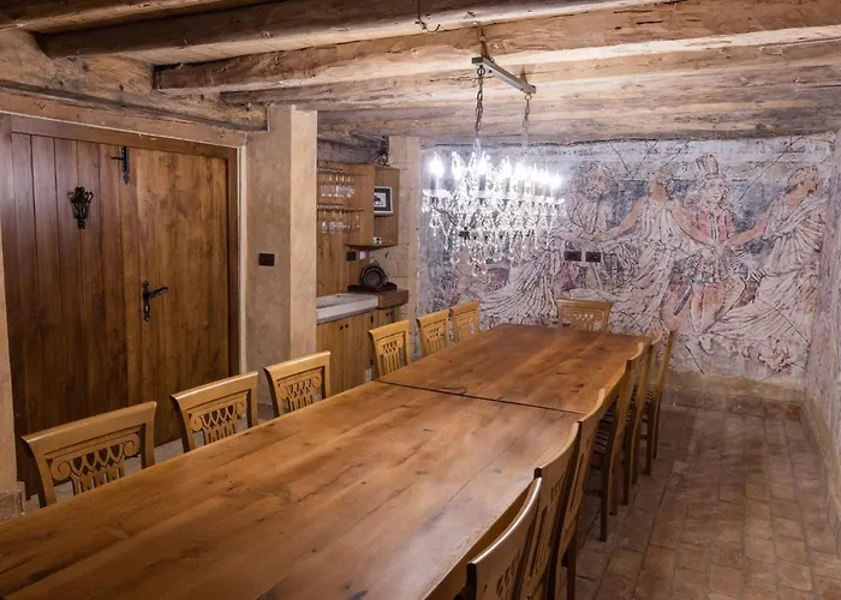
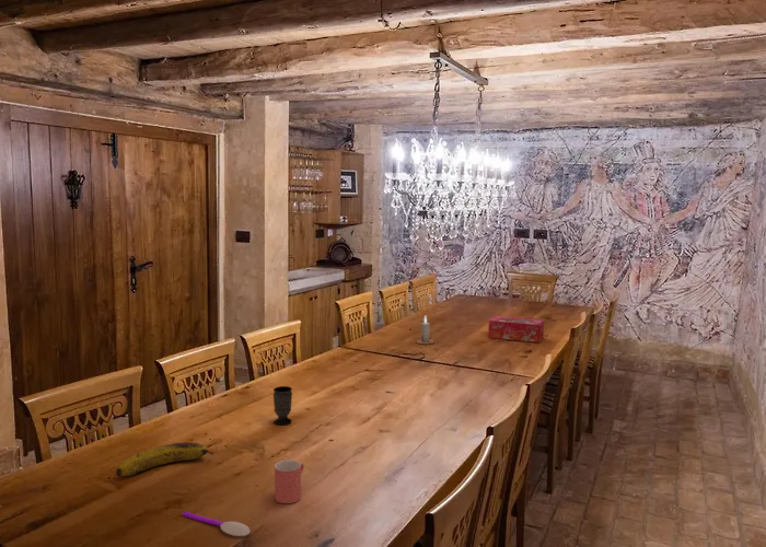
+ fruit (165, 461)
+ cup (291, 478)
+ candle (425, 328)
+ spoon (214, 522)
+ tissue box (515, 328)
+ cup (282, 405)
